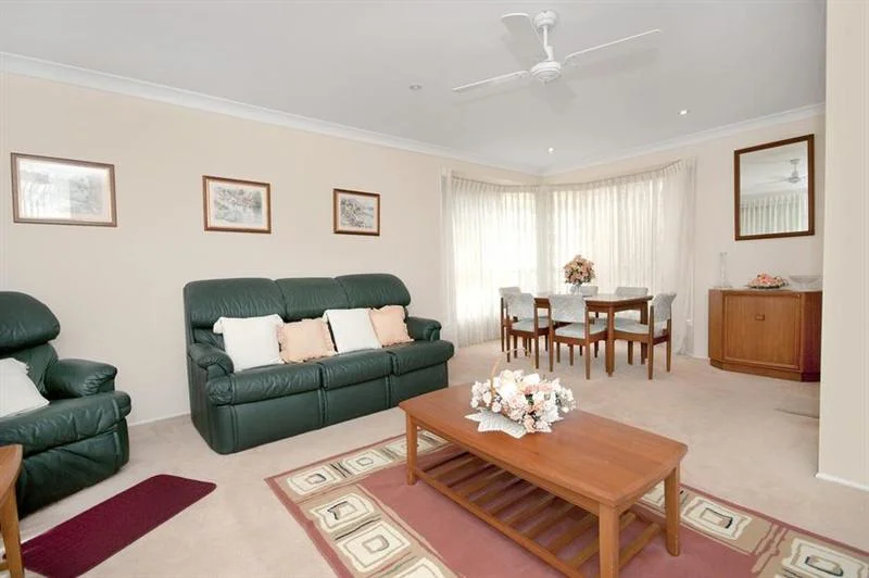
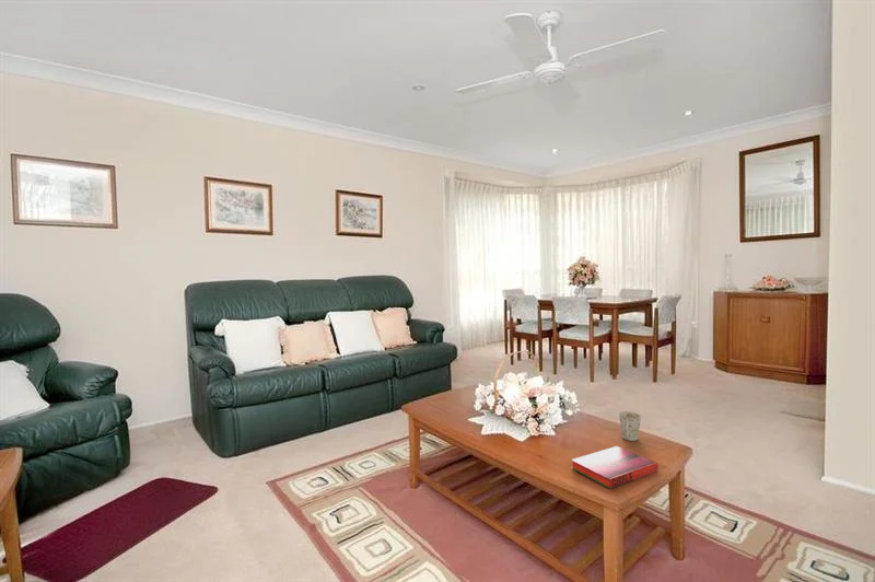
+ hardback book (614, 465)
+ mug (629, 428)
